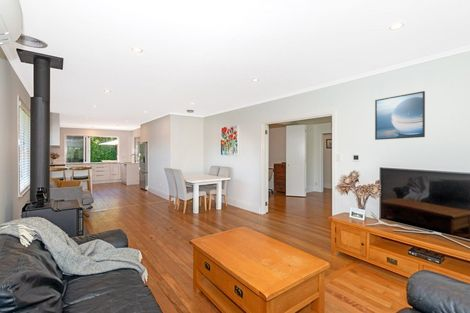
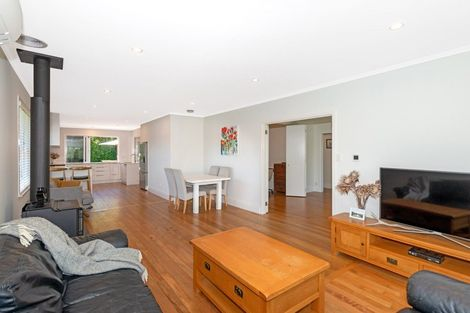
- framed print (398, 117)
